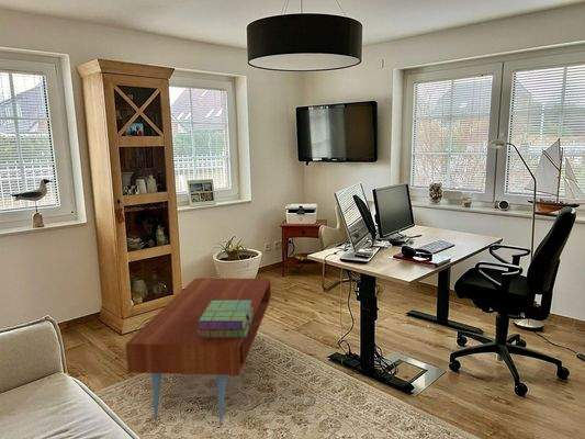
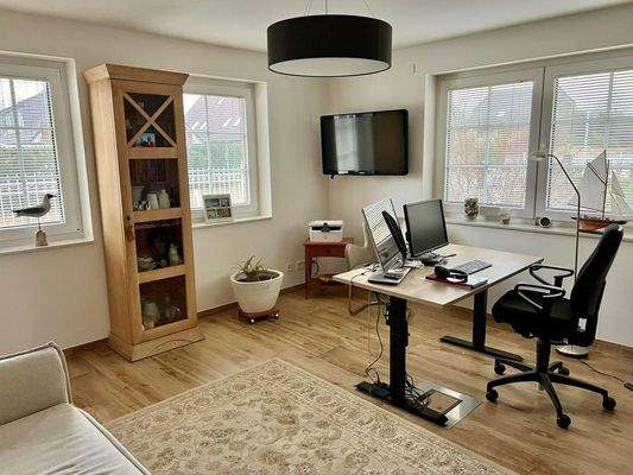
- stack of books (226, 316)
- coffee table (213, 339)
